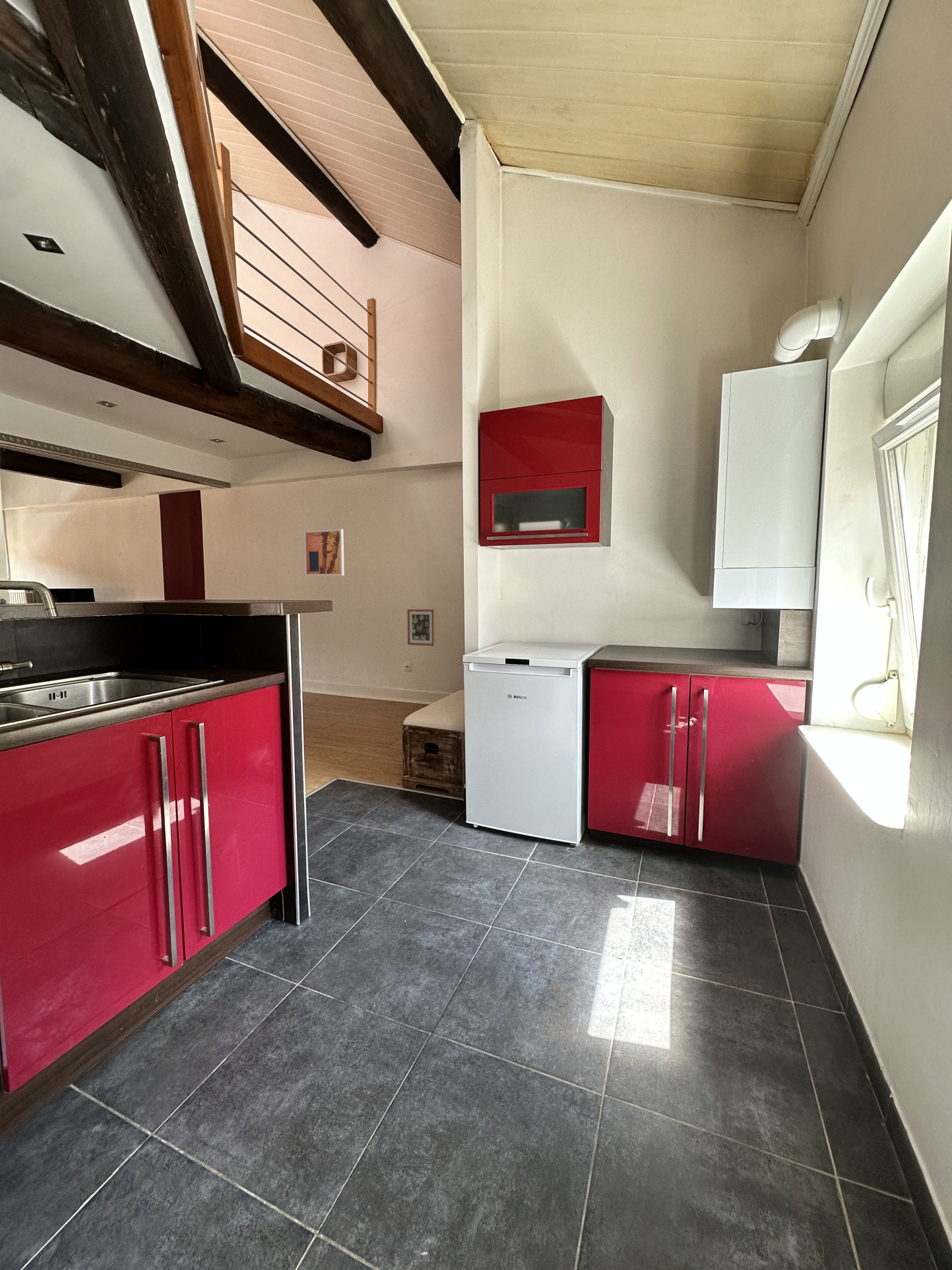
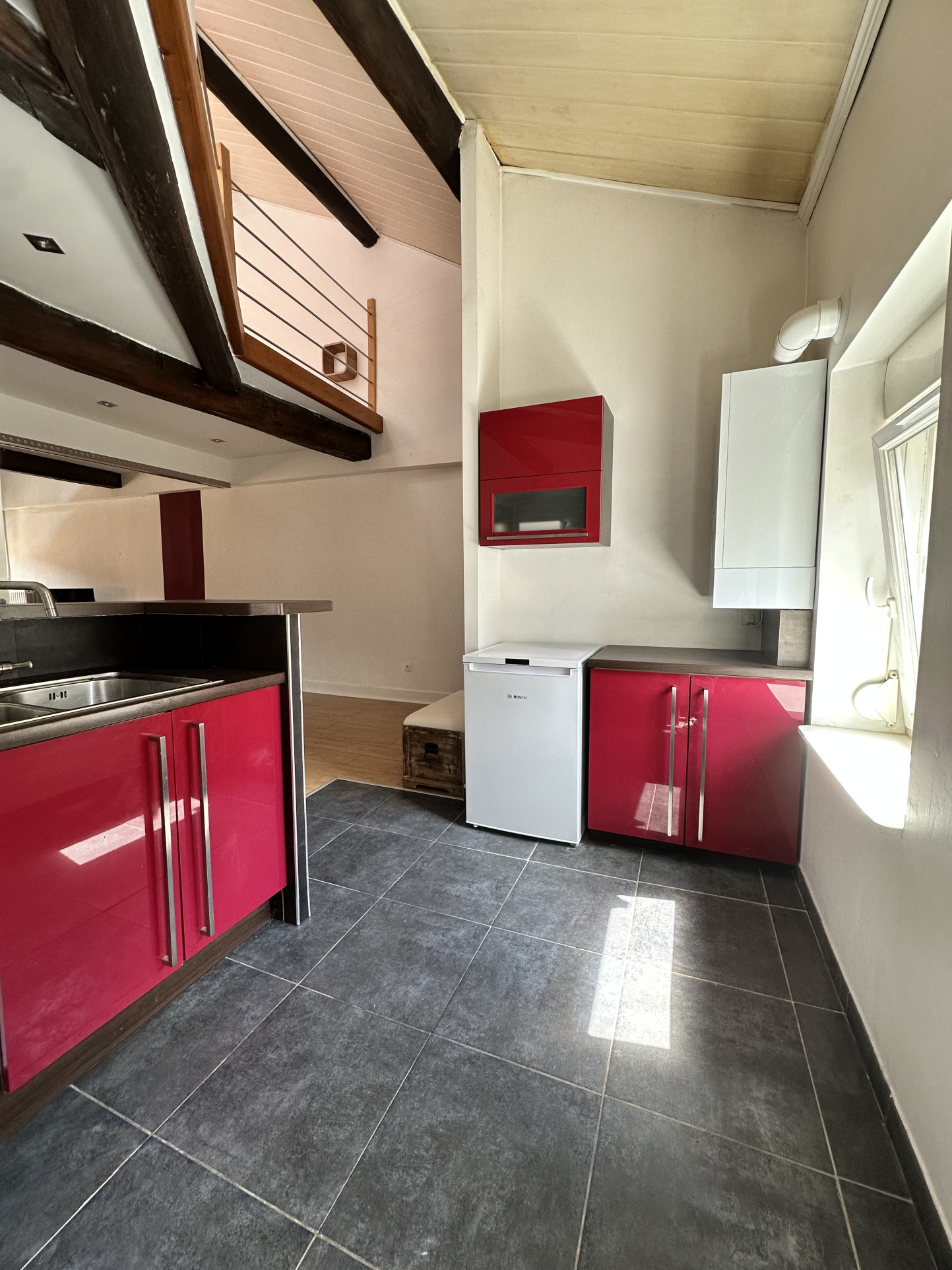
- wall art (323, 552)
- wall art (420, 627)
